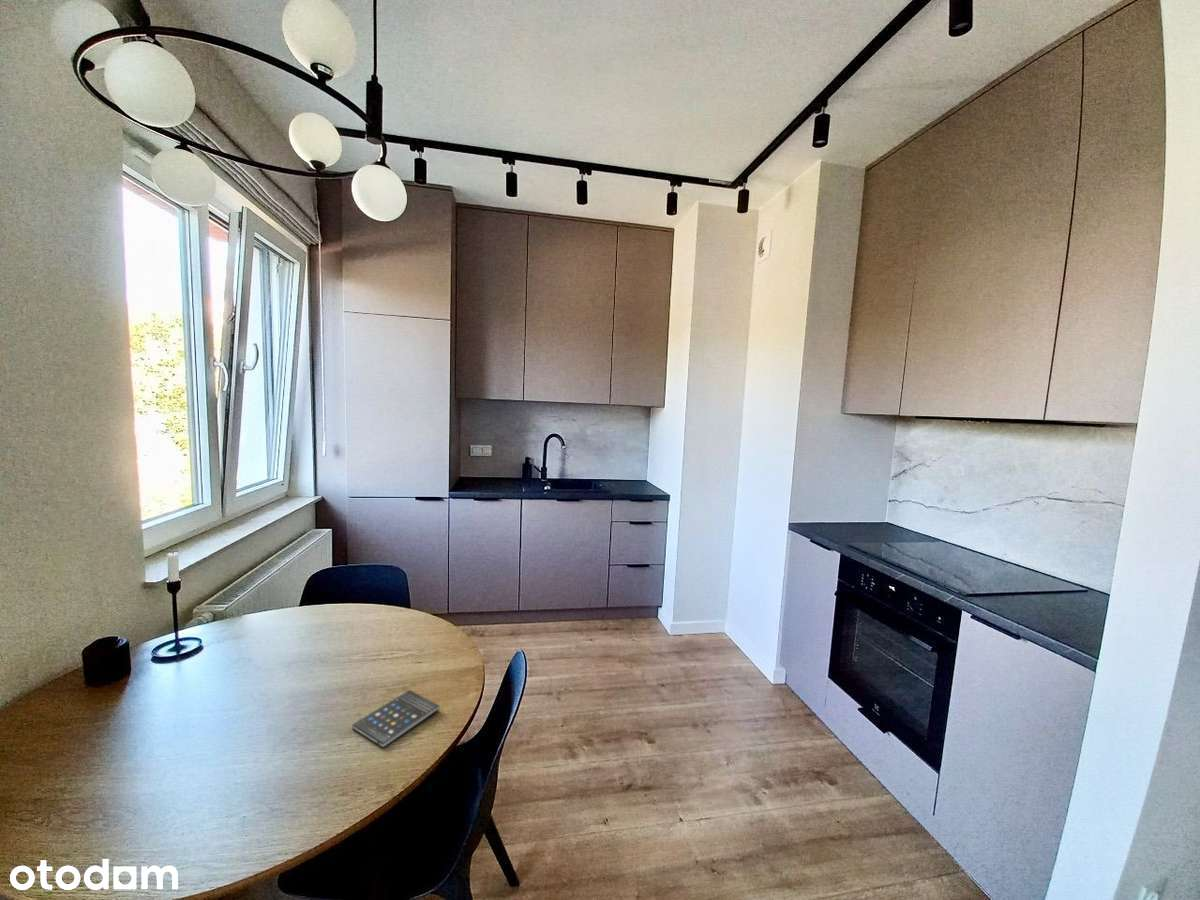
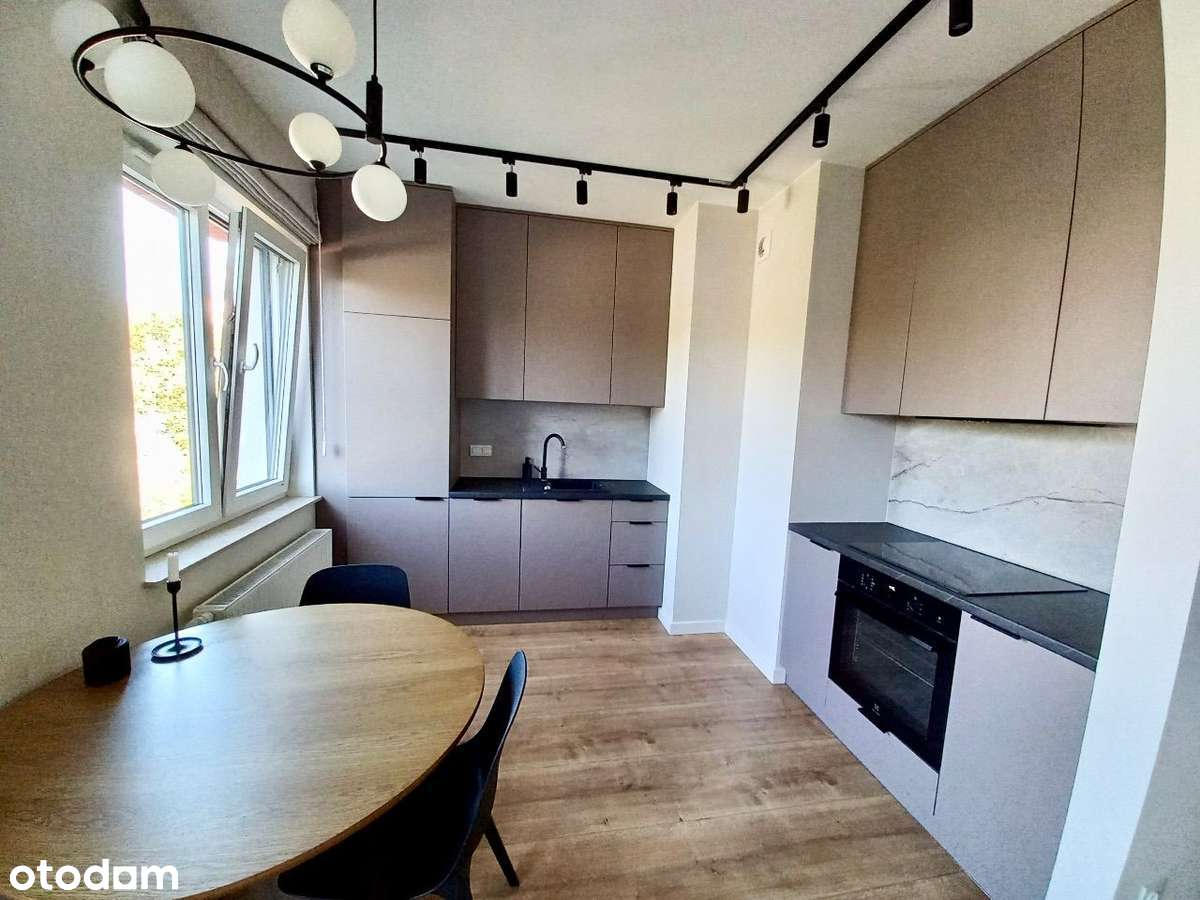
- smartphone (397, 716)
